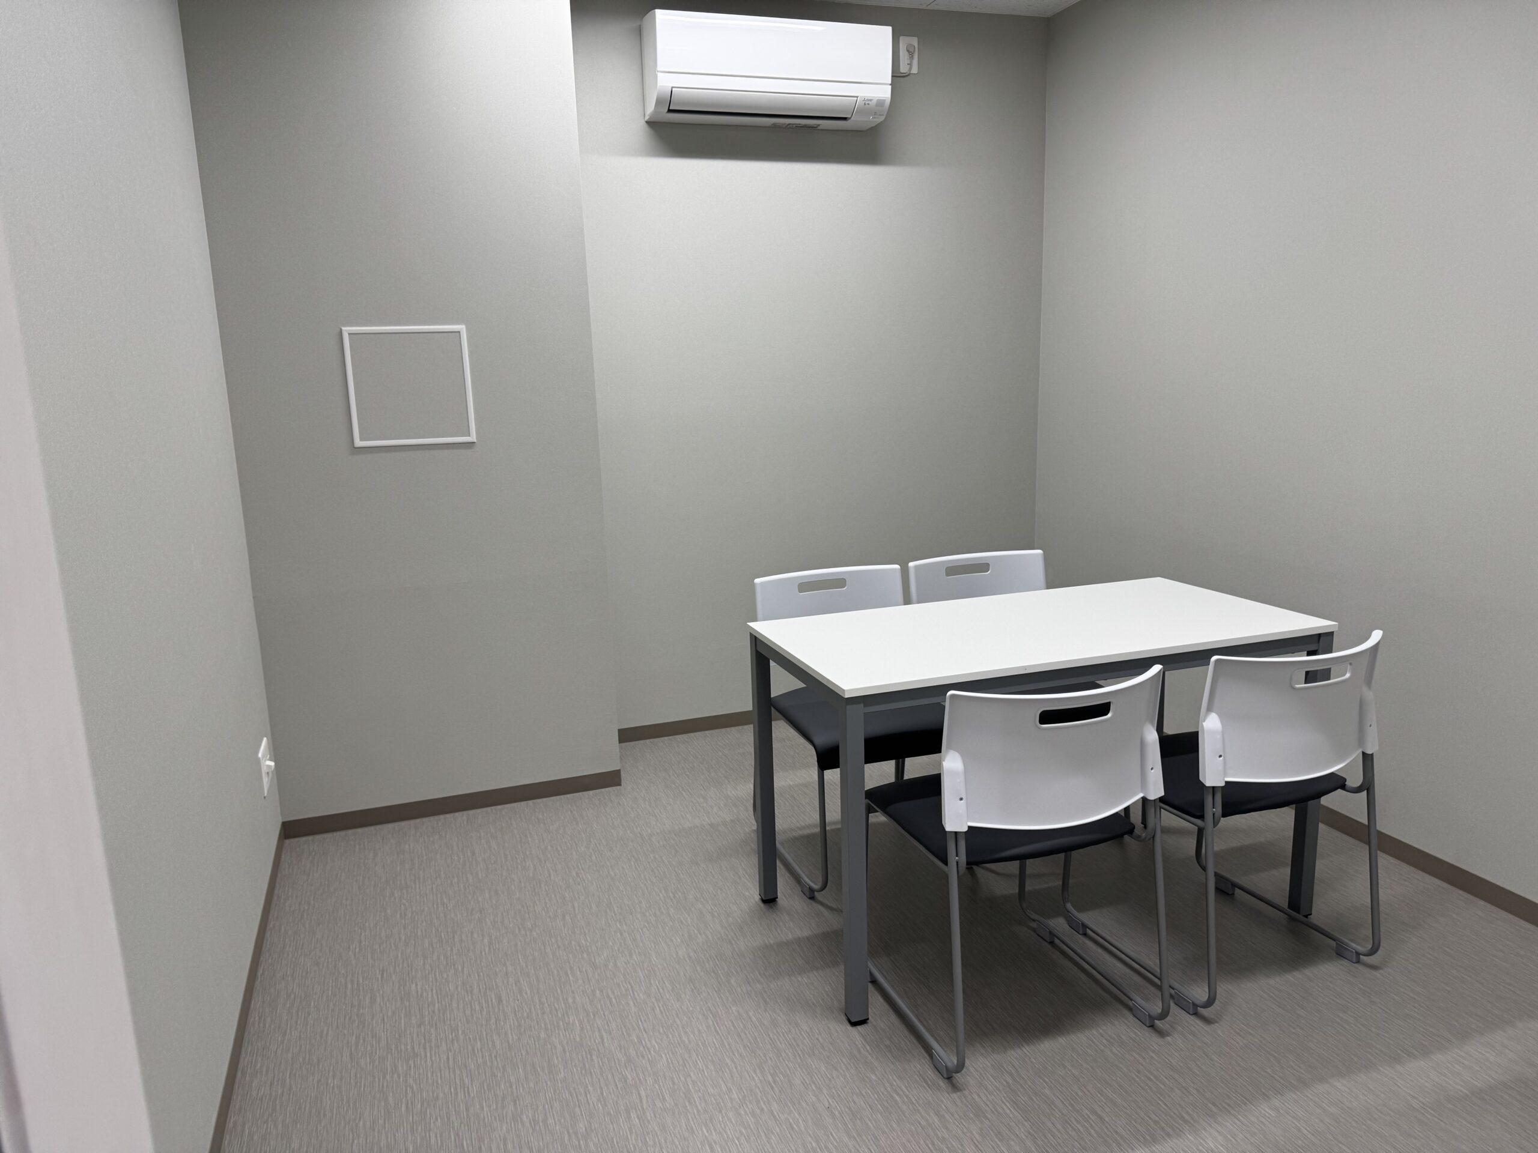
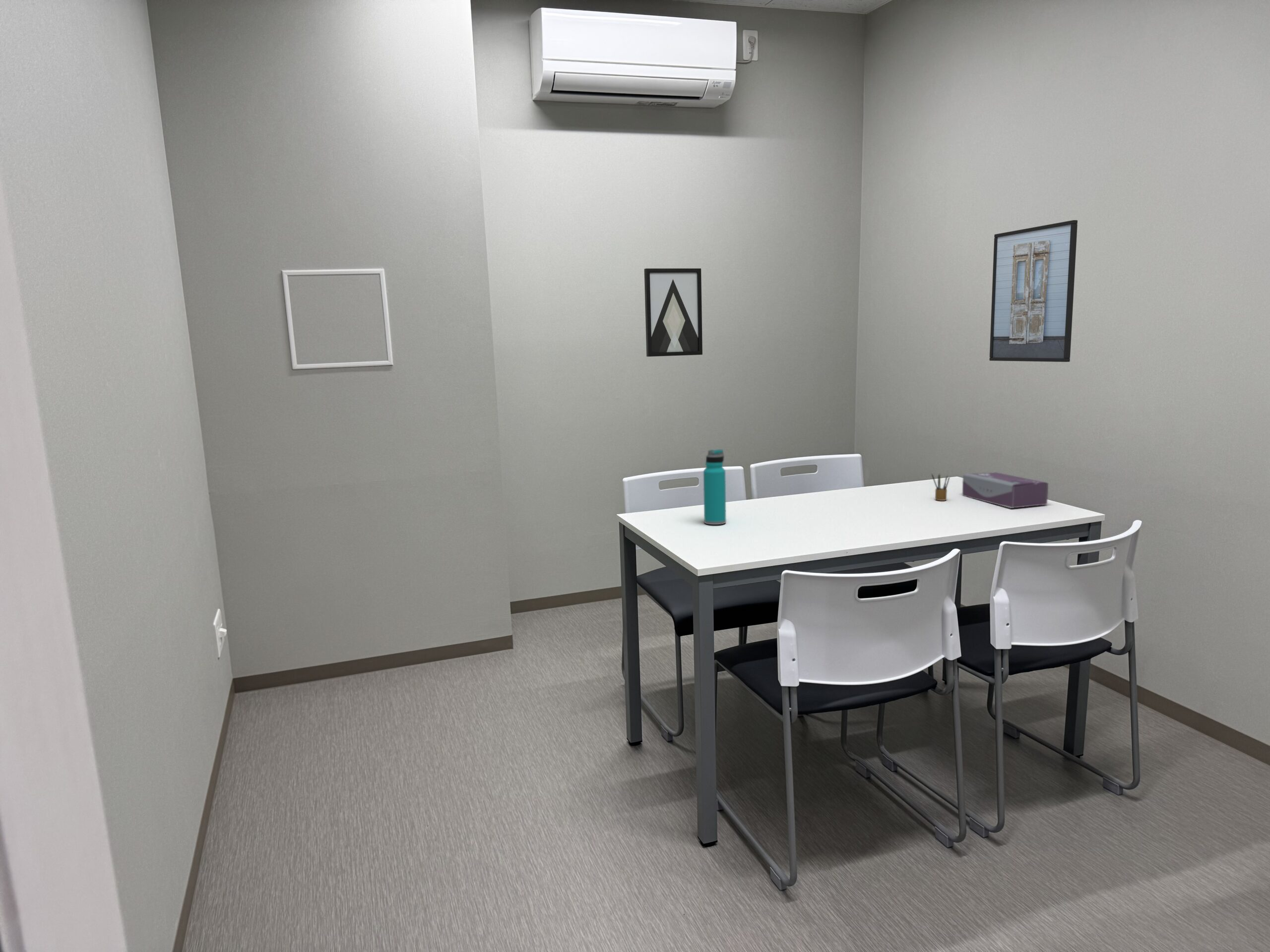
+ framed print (1030, 295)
+ tissue box (1004, 488)
+ water bottle (714, 486)
+ pencil box (940, 486)
+ wall art (674, 312)
